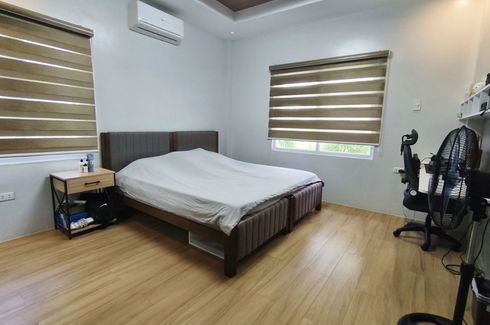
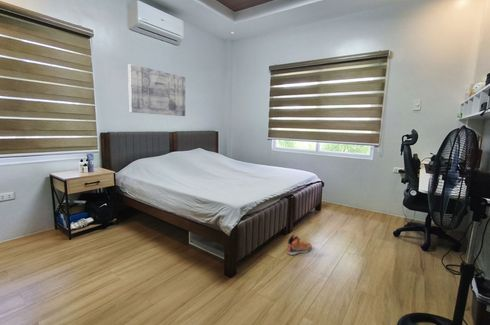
+ wall art (159, 93)
+ sneaker (299, 243)
